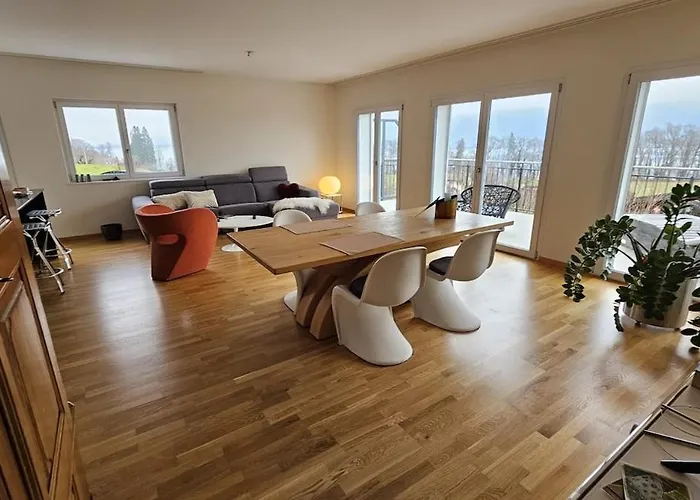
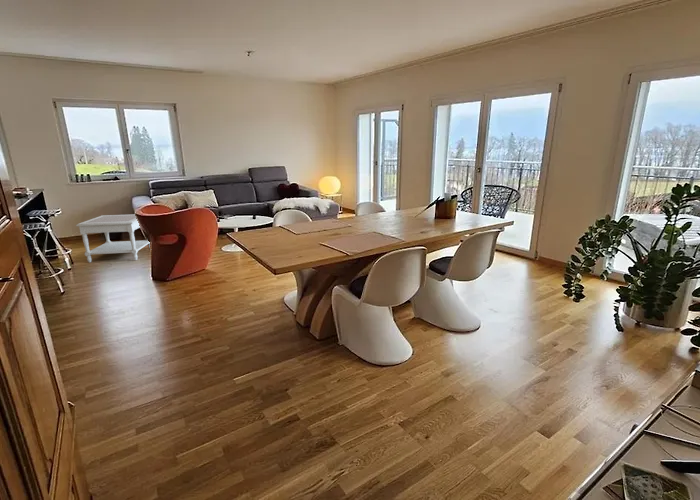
+ side table (119, 241)
